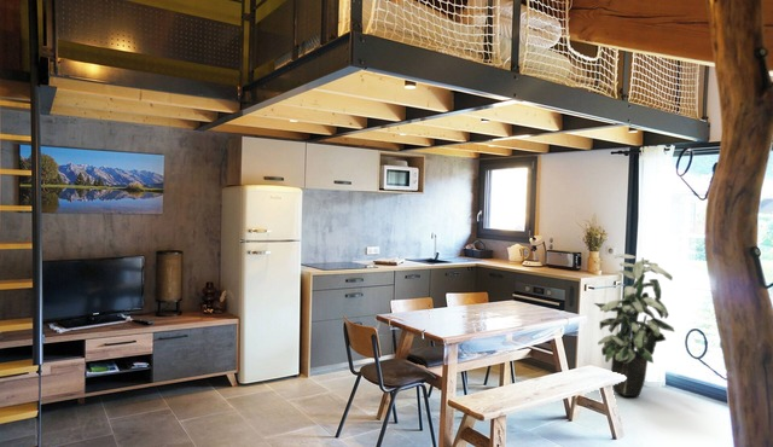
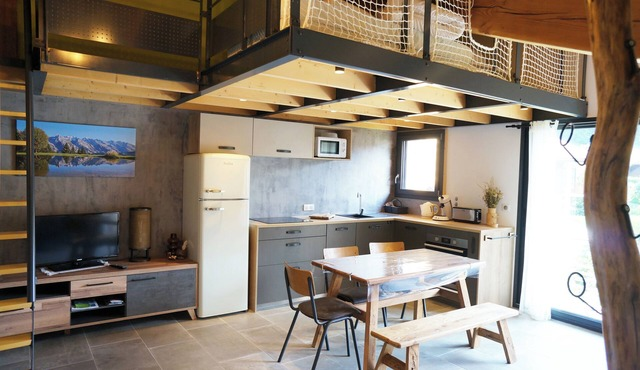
- indoor plant (630, 324)
